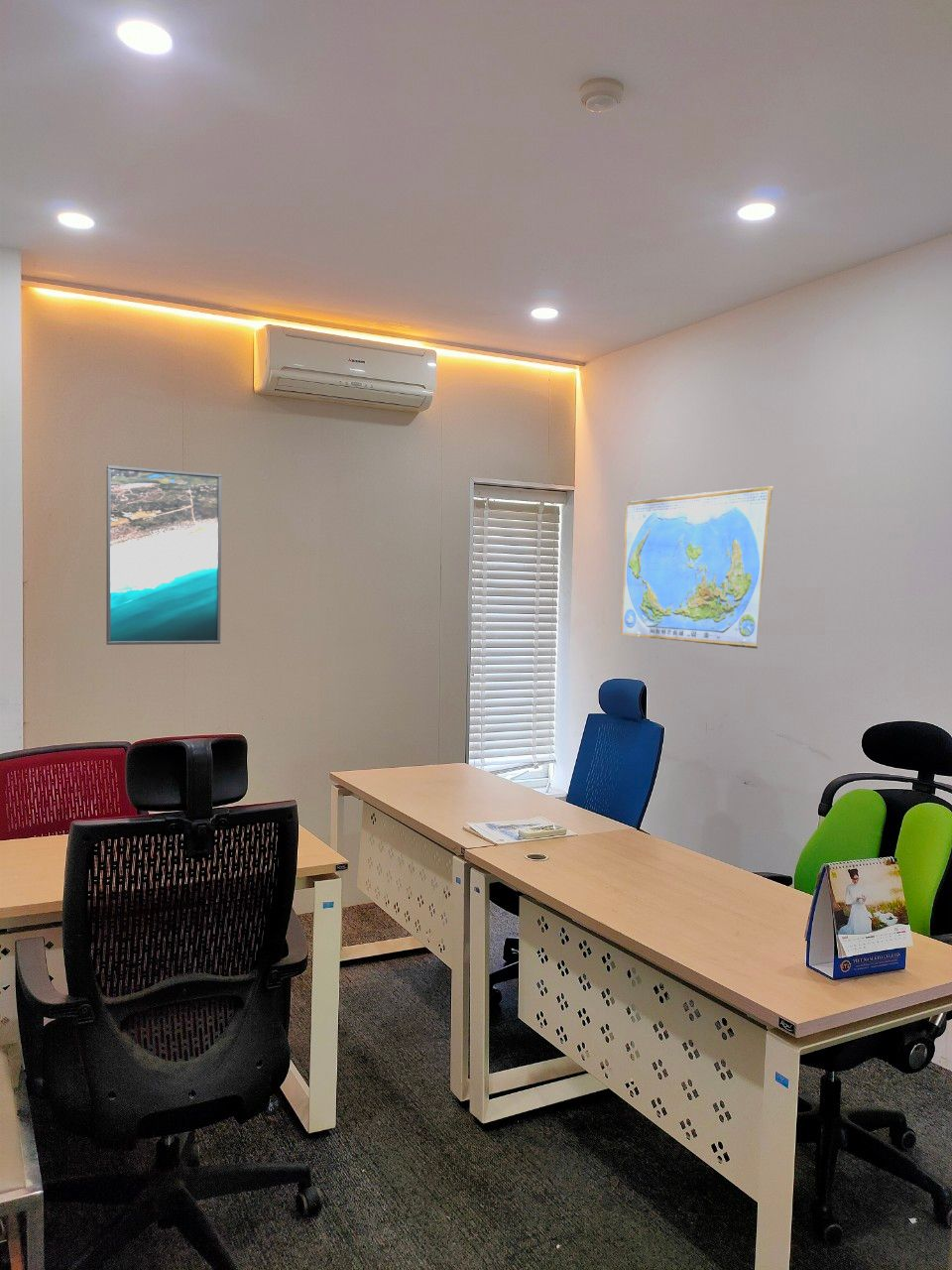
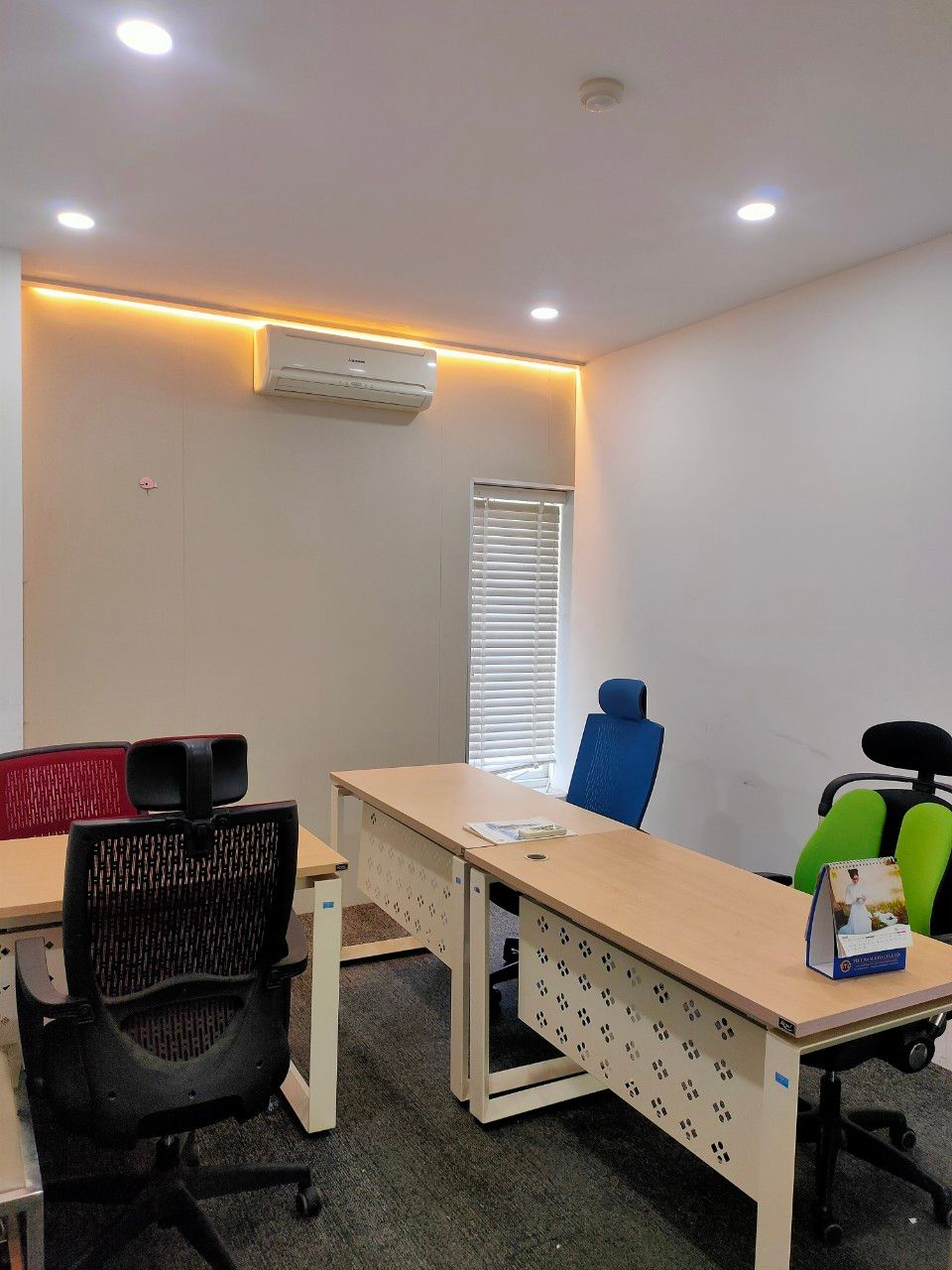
- world map (687, 568)
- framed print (165, 557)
